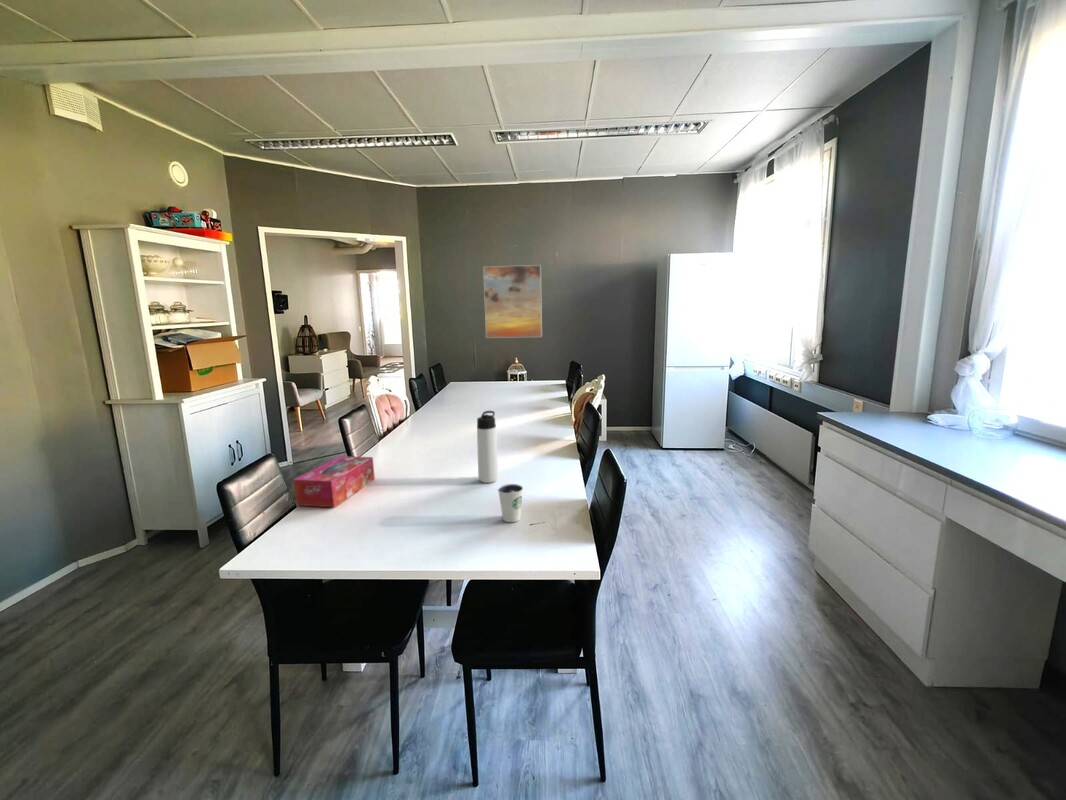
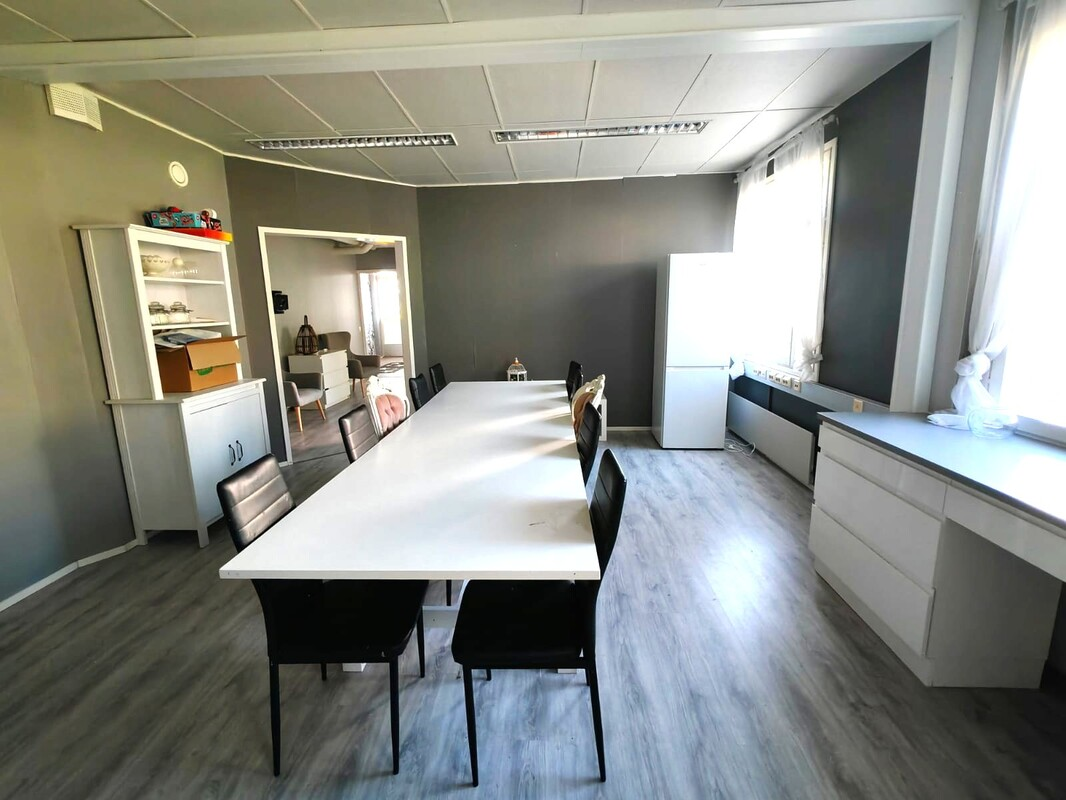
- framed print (513, 302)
- thermos bottle (488, 446)
- dixie cup (511, 503)
- tissue box (337, 479)
